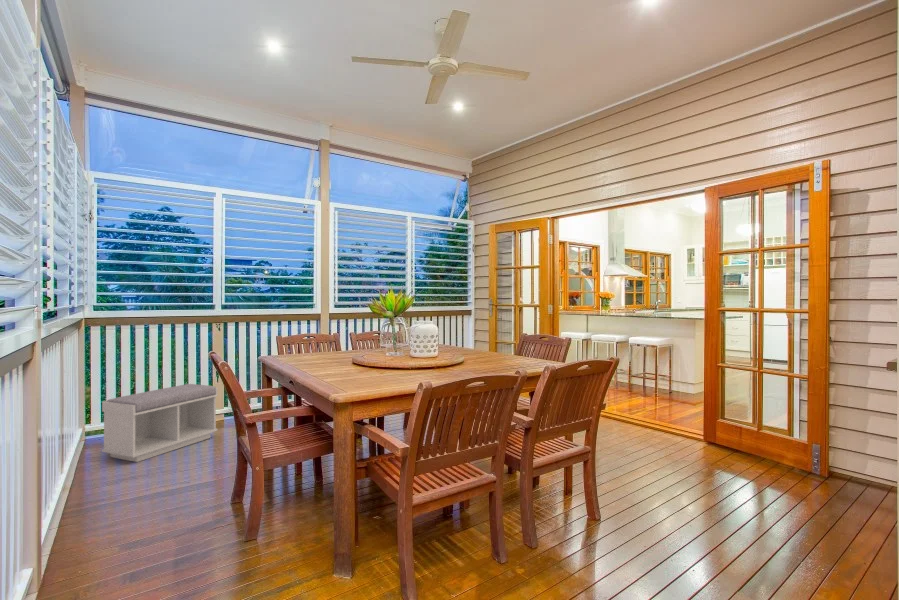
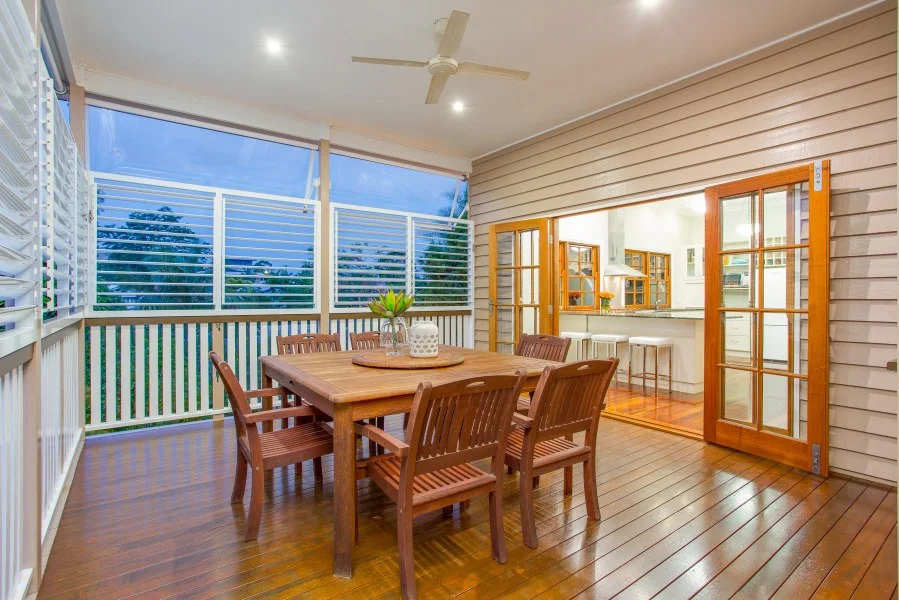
- bench (164, 418)
